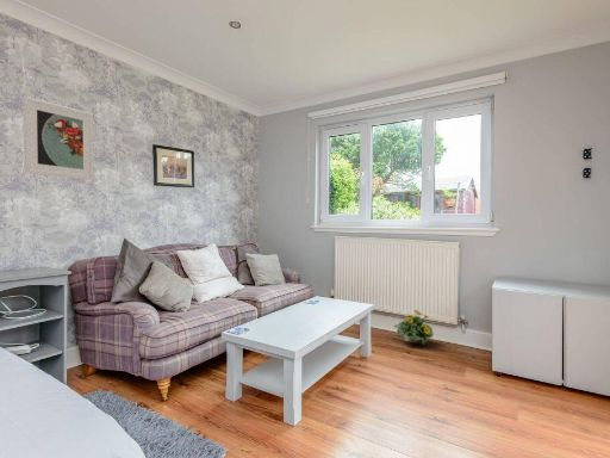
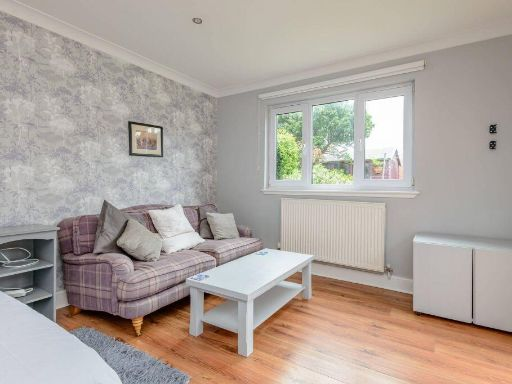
- flowering plant (413, 327)
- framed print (61, 141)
